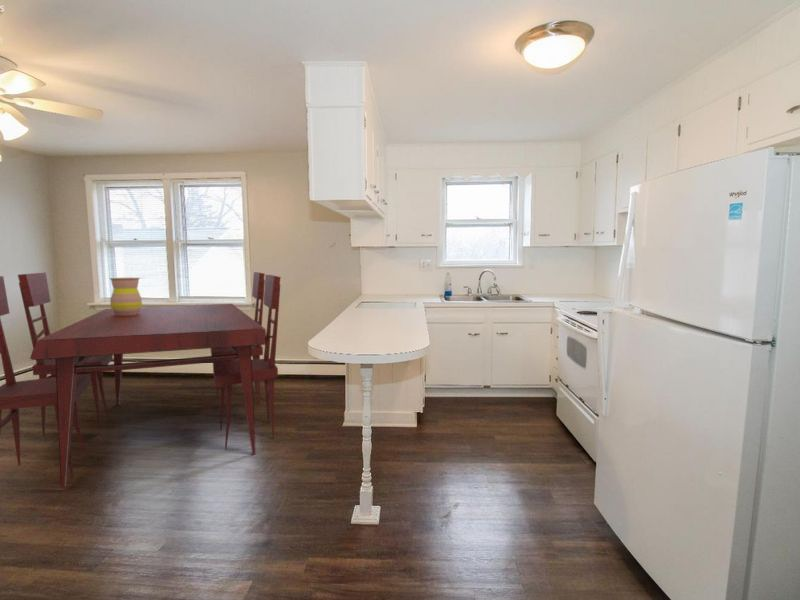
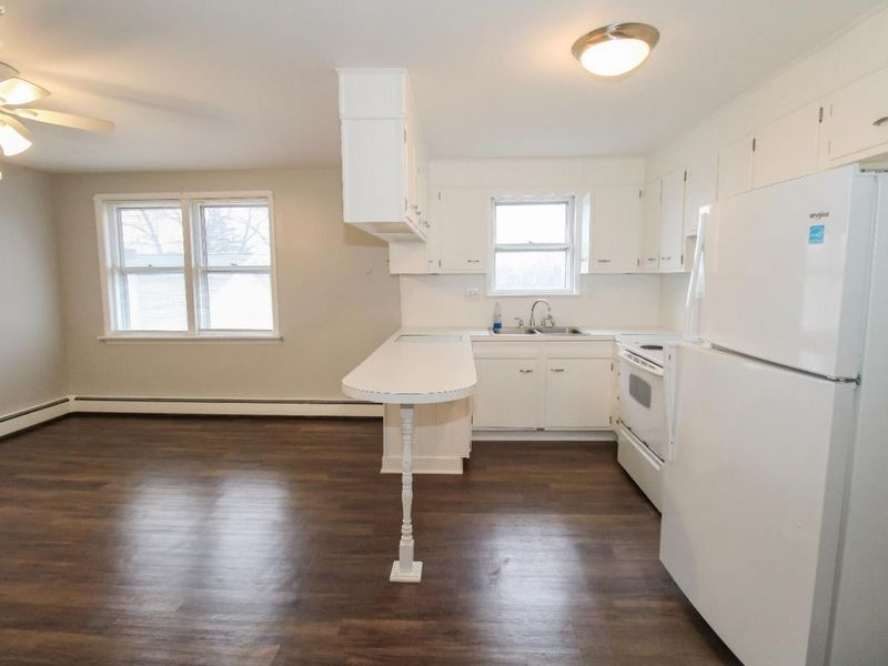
- dining table (157, 351)
- vase (126, 296)
